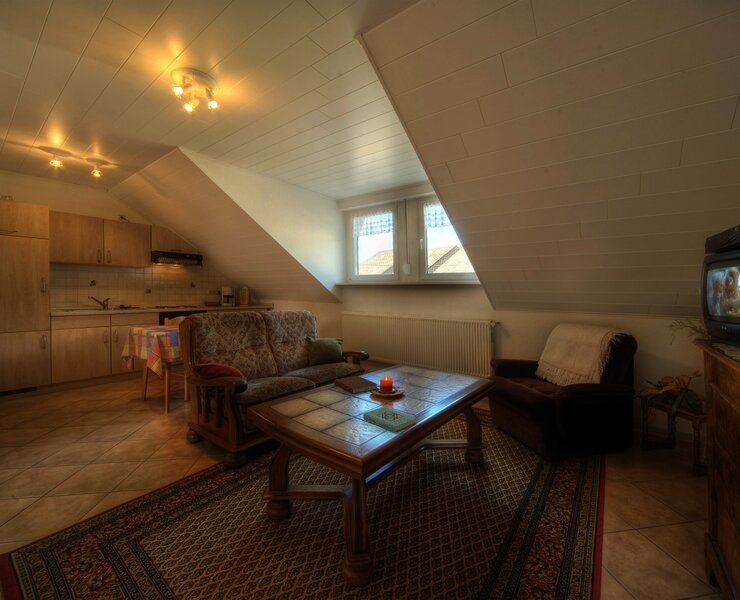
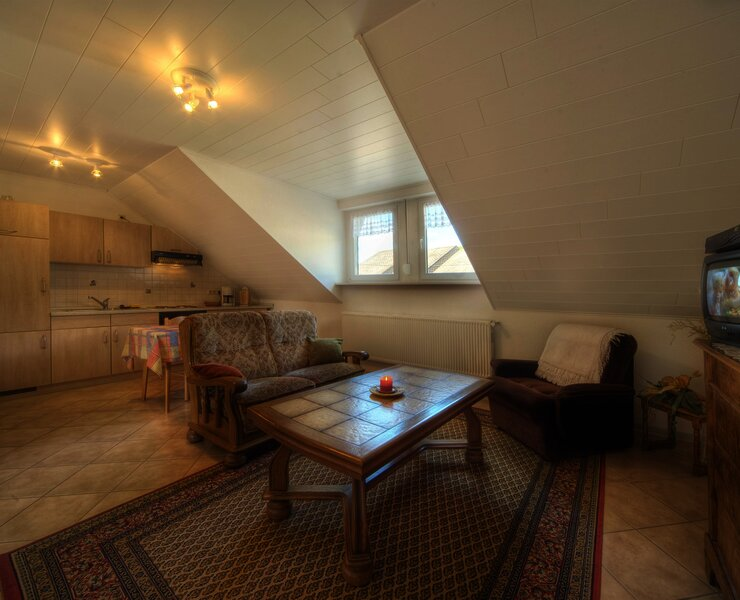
- book (389, 418)
- notebook (355, 384)
